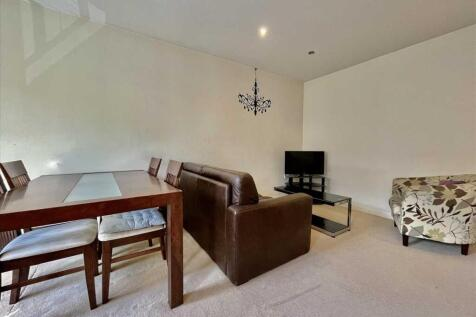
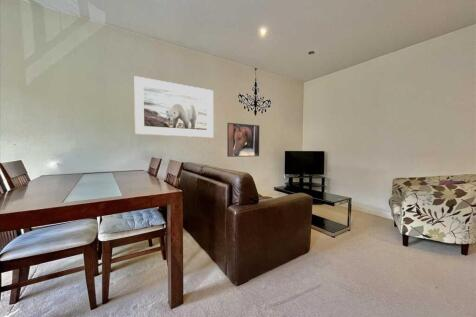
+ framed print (244, 140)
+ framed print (177, 110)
